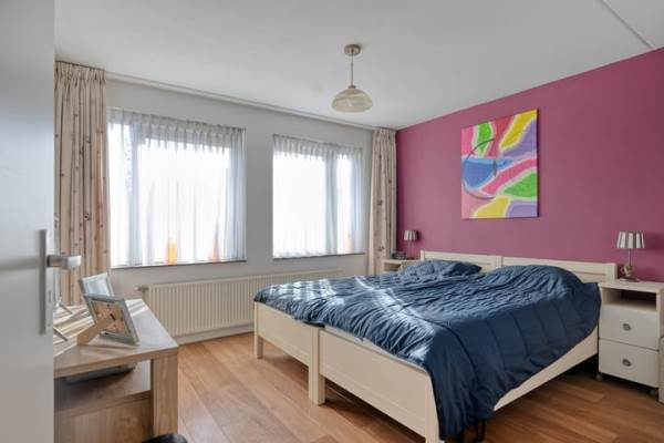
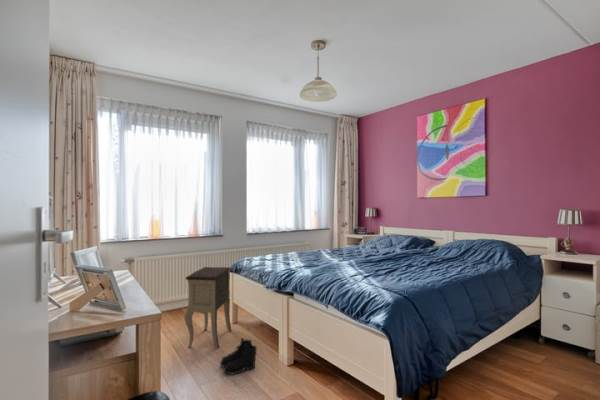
+ nightstand (209, 305)
+ boots (238, 354)
